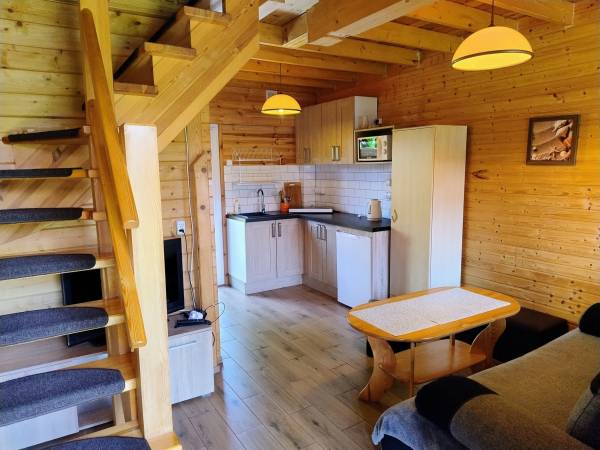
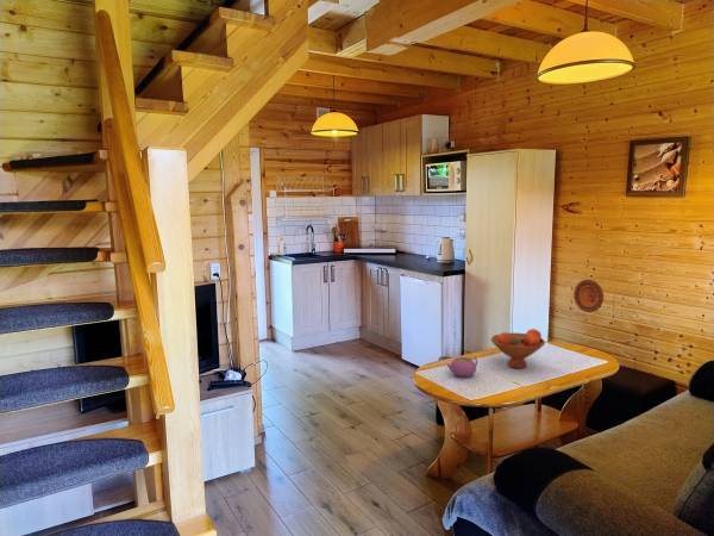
+ fruit bowl (516, 347)
+ teapot (462, 367)
+ decorative plate (588, 295)
